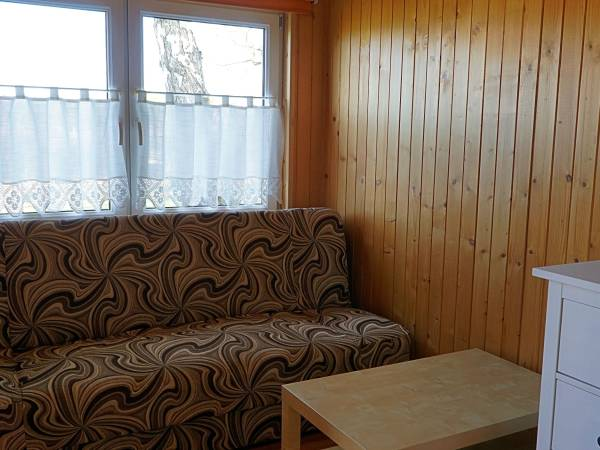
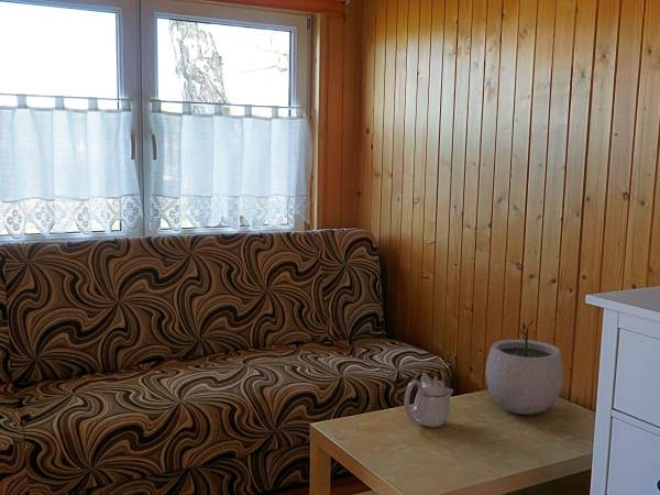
+ plant pot (524, 365)
+ teapot (429, 399)
